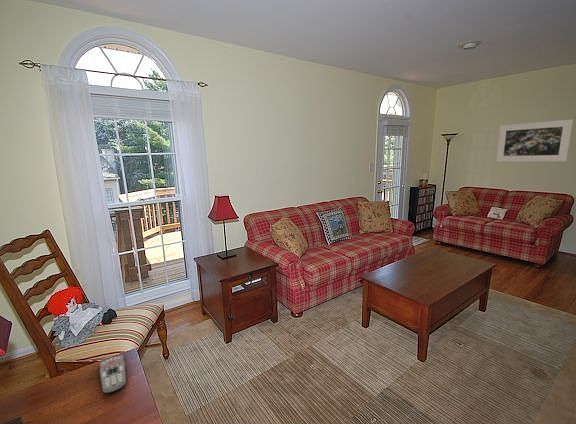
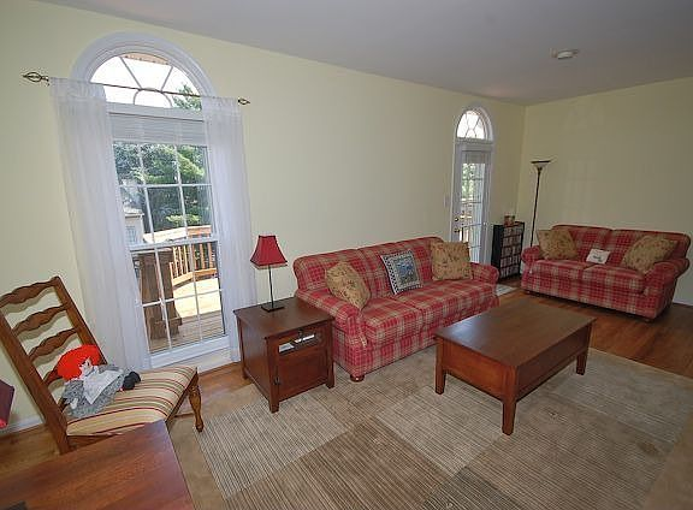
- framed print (531, 142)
- remote control (113, 373)
